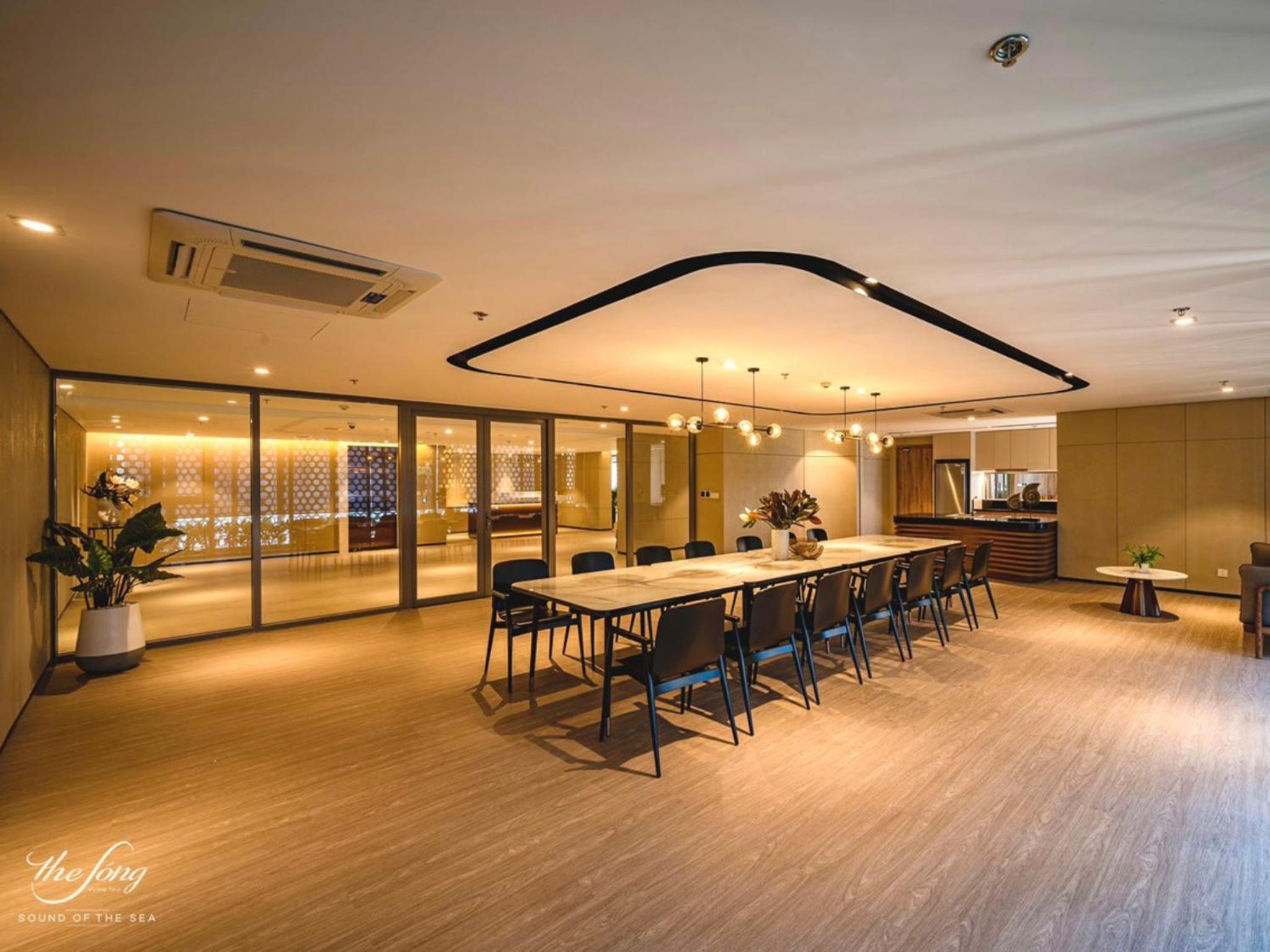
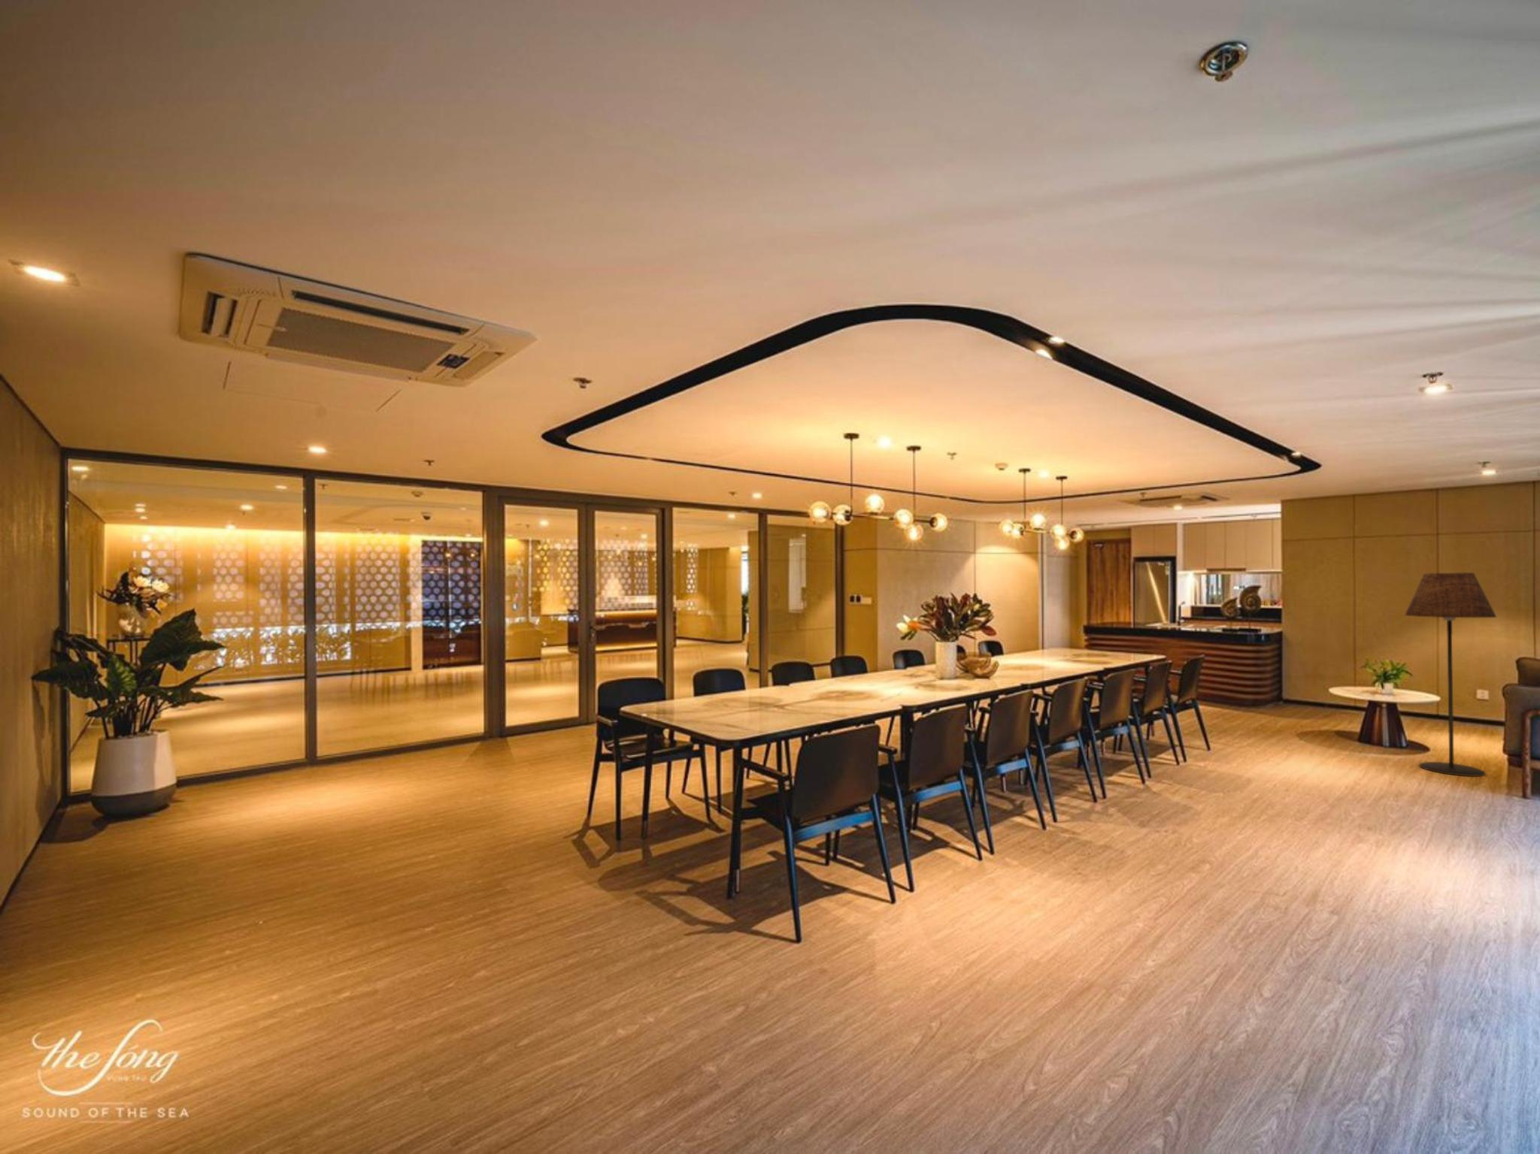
+ floor lamp (1450, 670)
